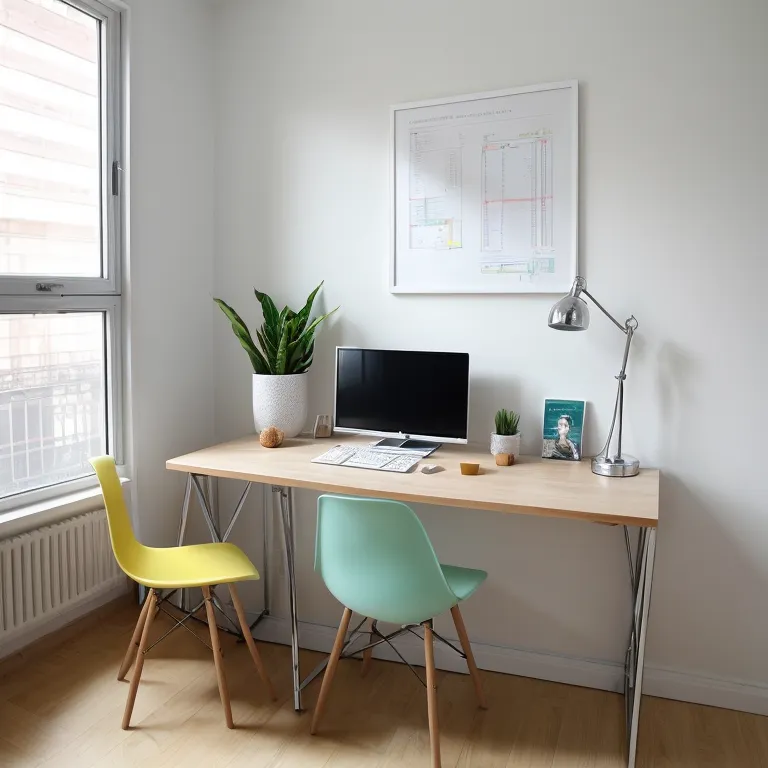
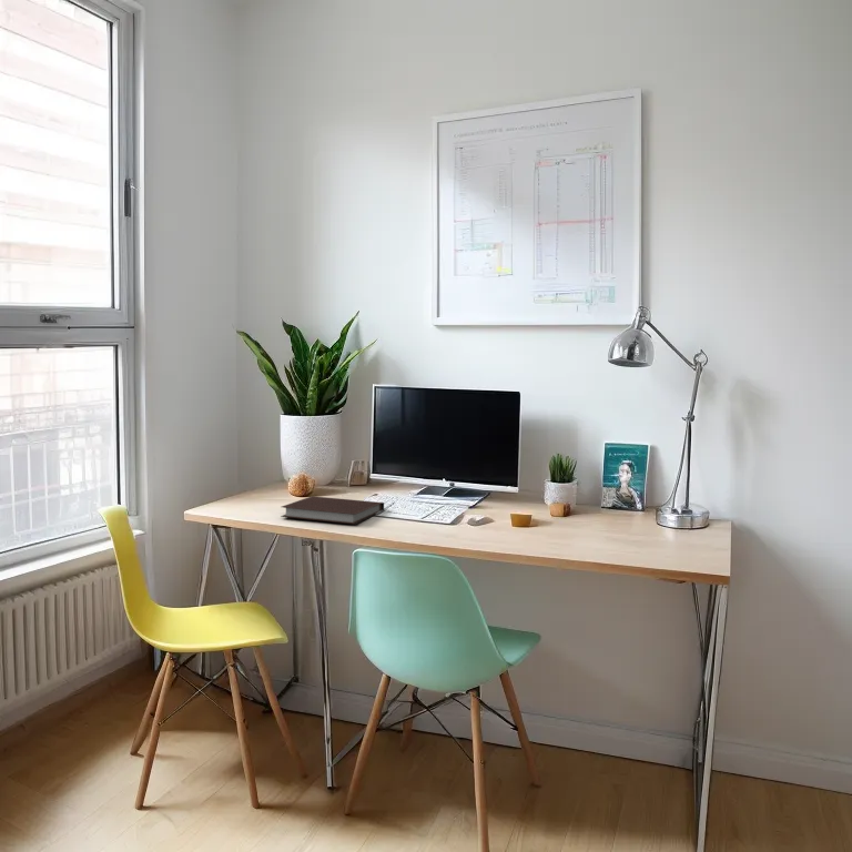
+ notebook (333, 508)
